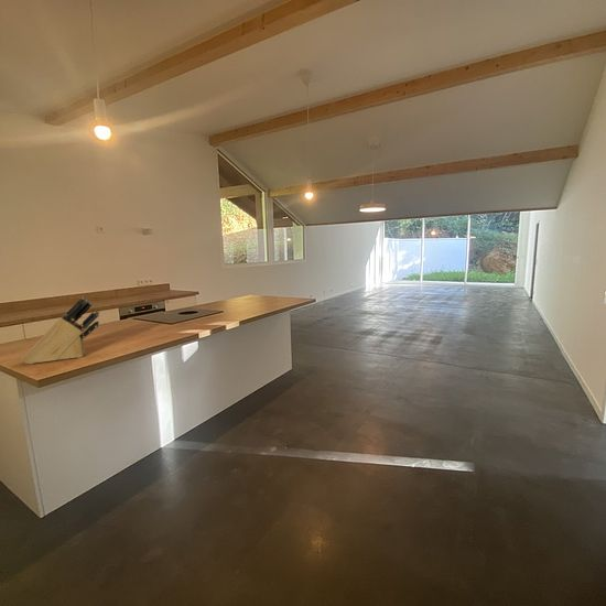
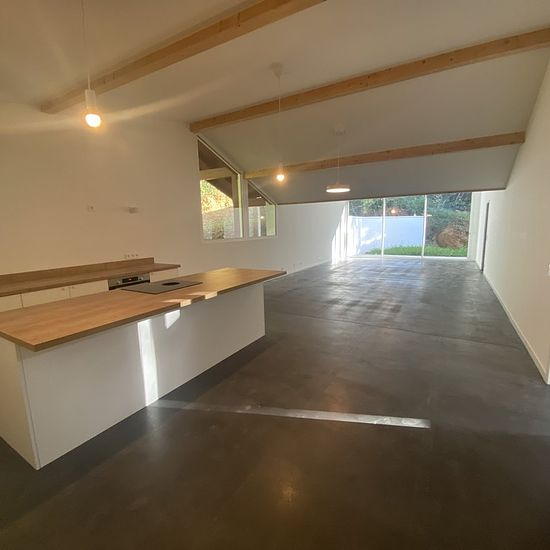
- knife block (62, 328)
